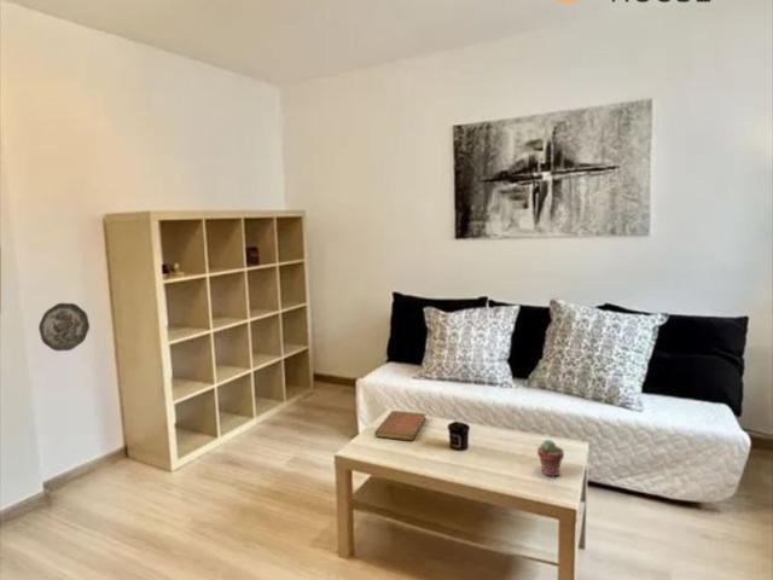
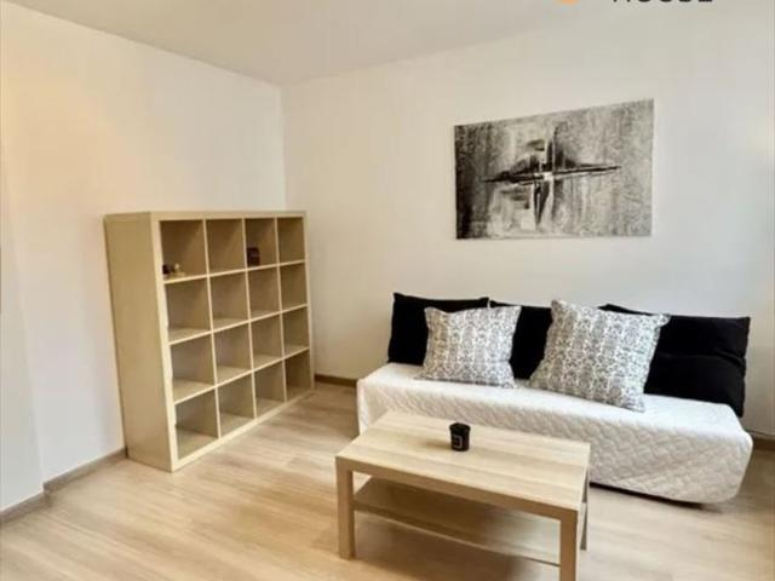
- decorative plate (64, 326)
- potted succulent (550, 456)
- notebook (401, 424)
